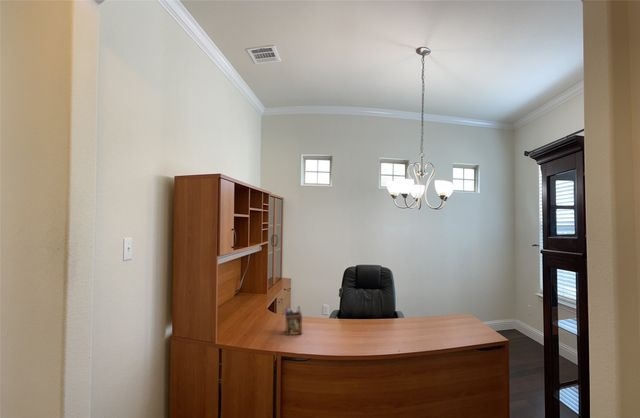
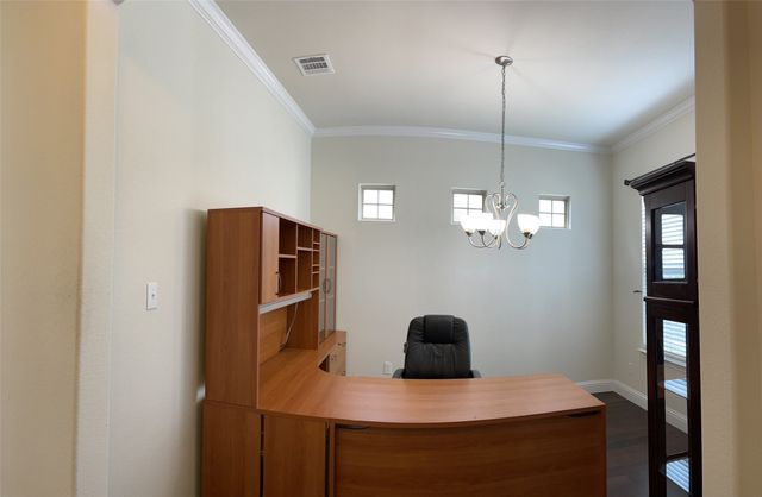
- desk organizer (293, 319)
